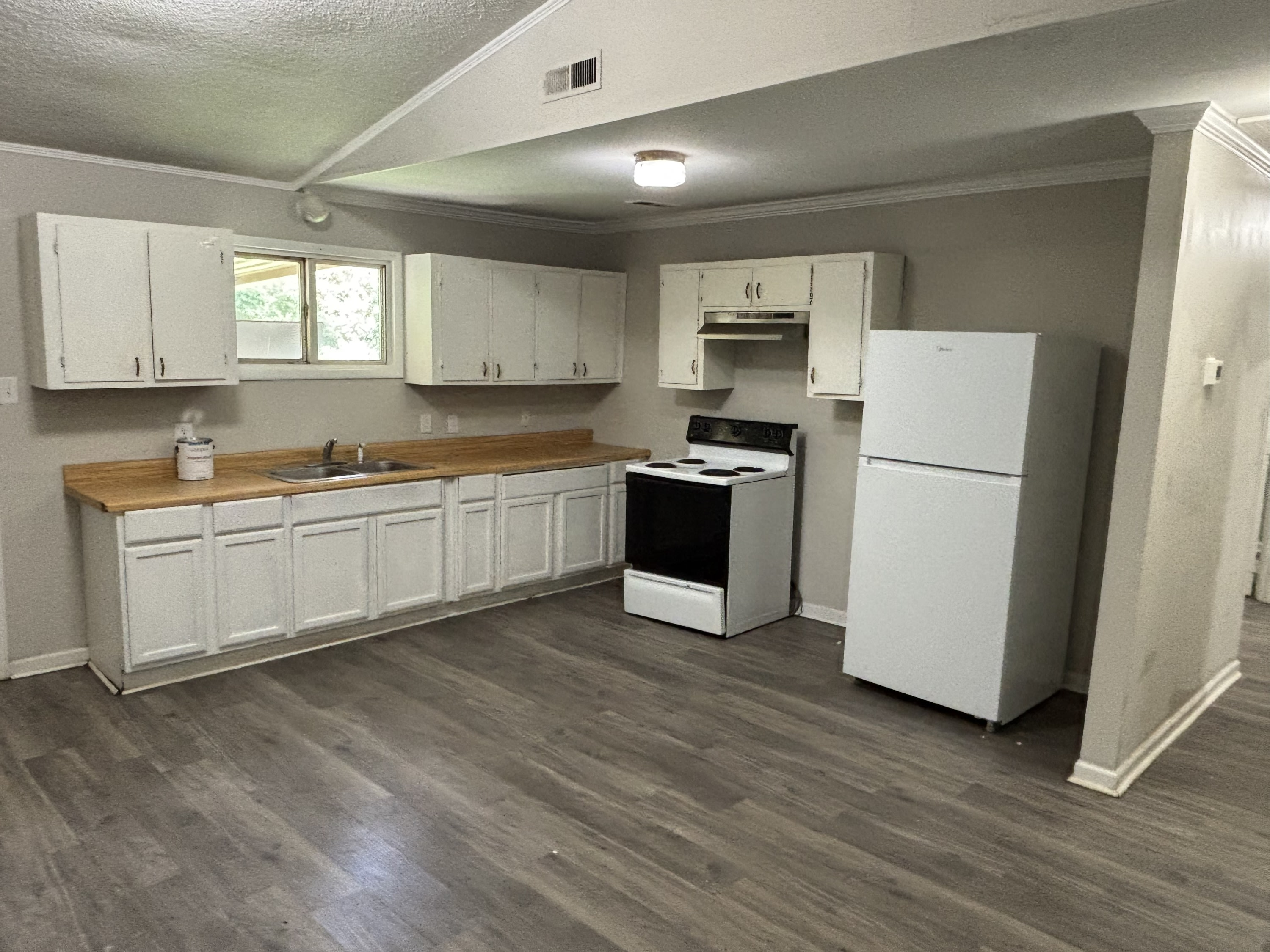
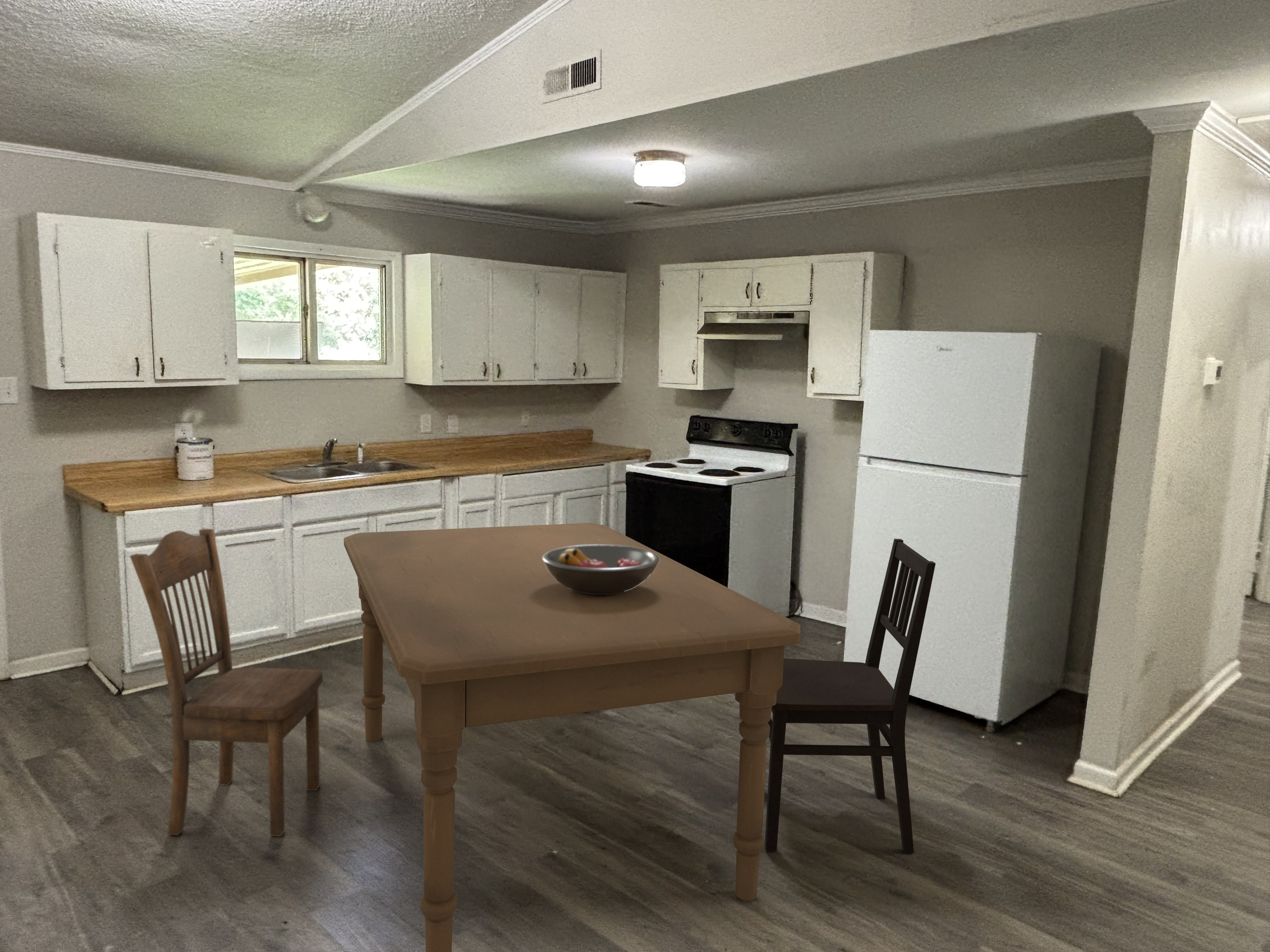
+ dining table (532, 690)
+ dining chair (241, 673)
+ fruit bowl (601, 567)
+ dining chair (835, 686)
